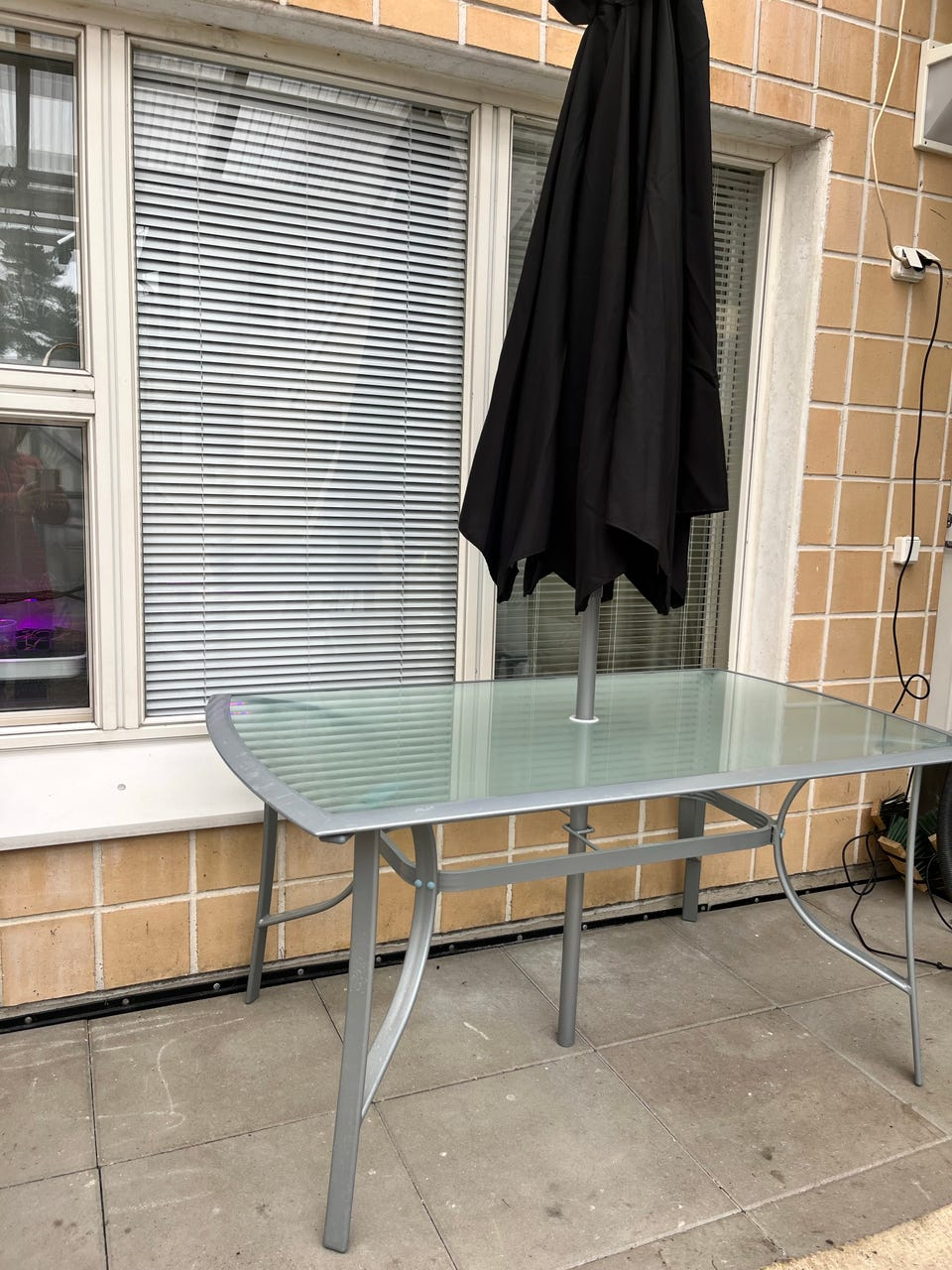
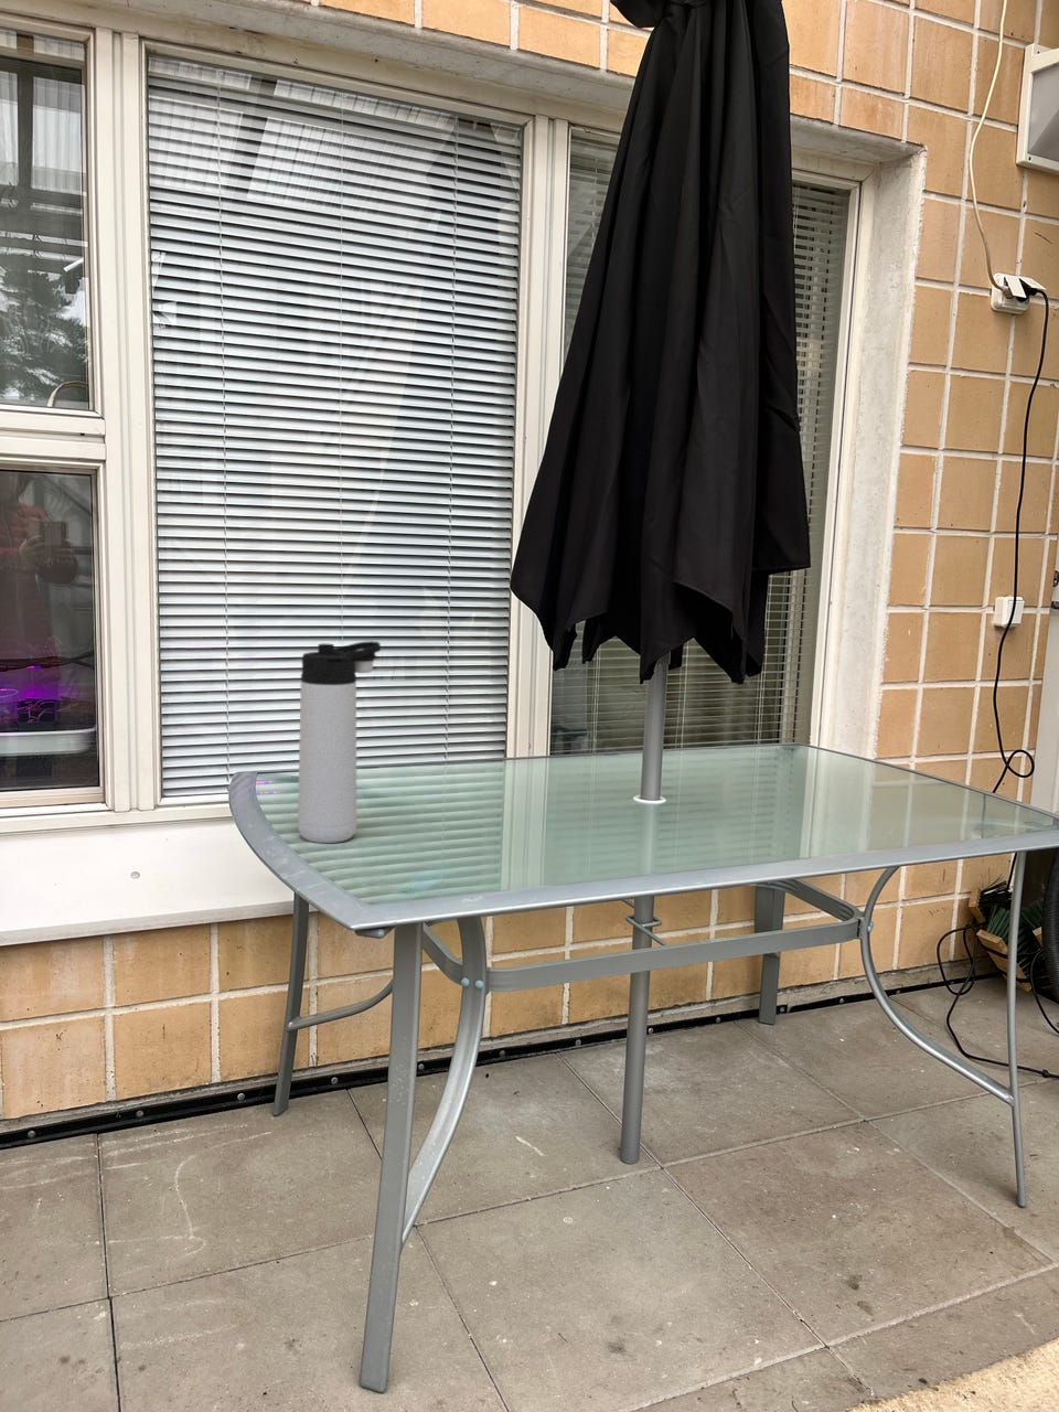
+ thermos bottle (339, 739)
